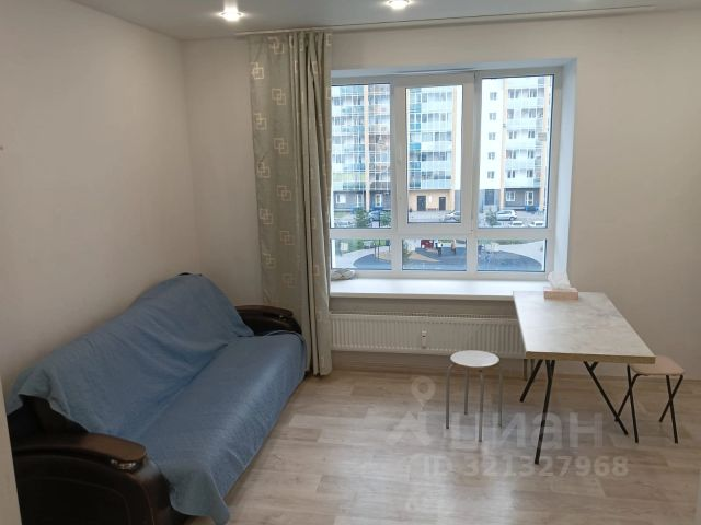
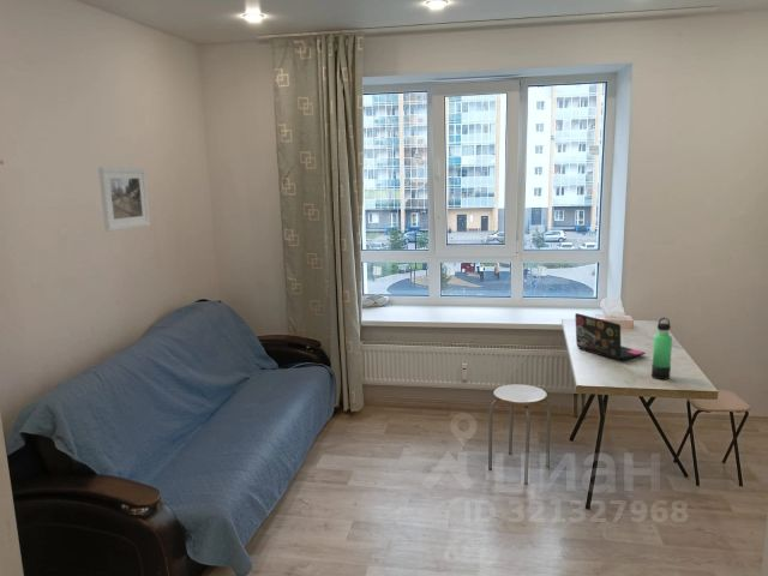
+ thermos bottle (662, 347)
+ laptop (610, 334)
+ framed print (126, 198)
